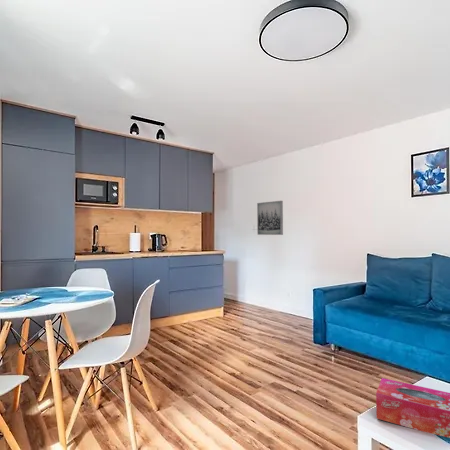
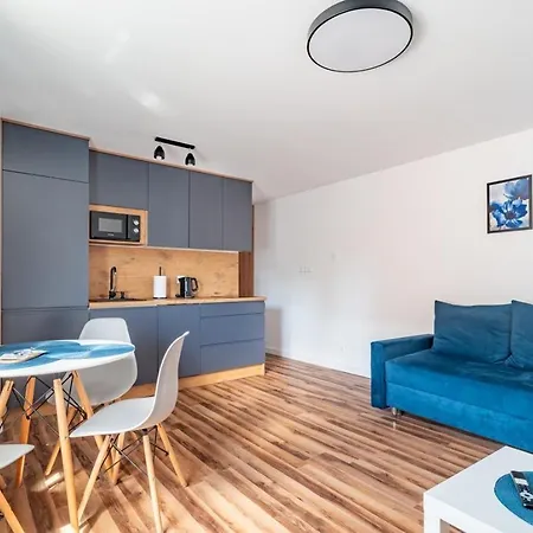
- wall art (269, 218)
- tissue box (420, 407)
